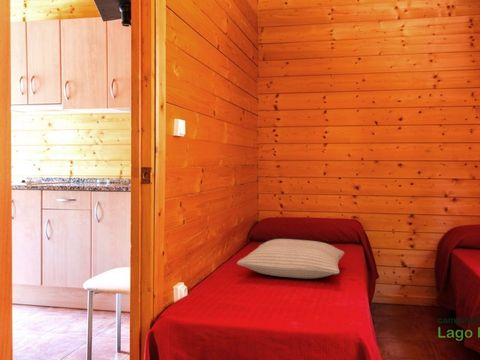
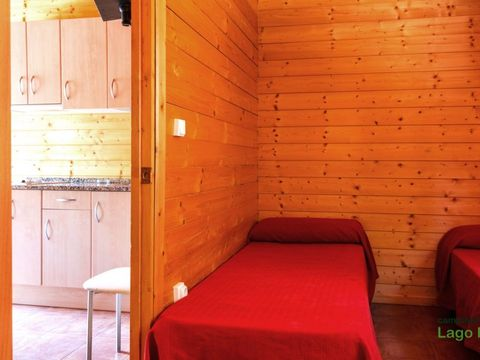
- pillow (294, 257)
